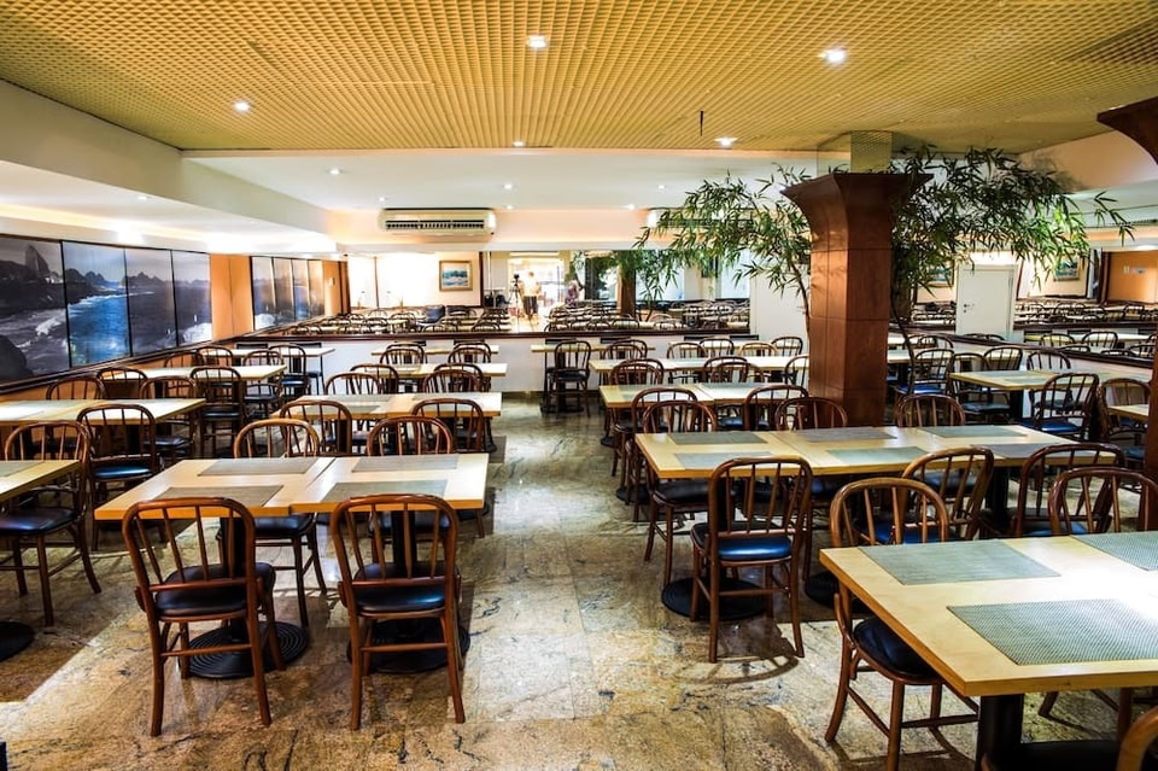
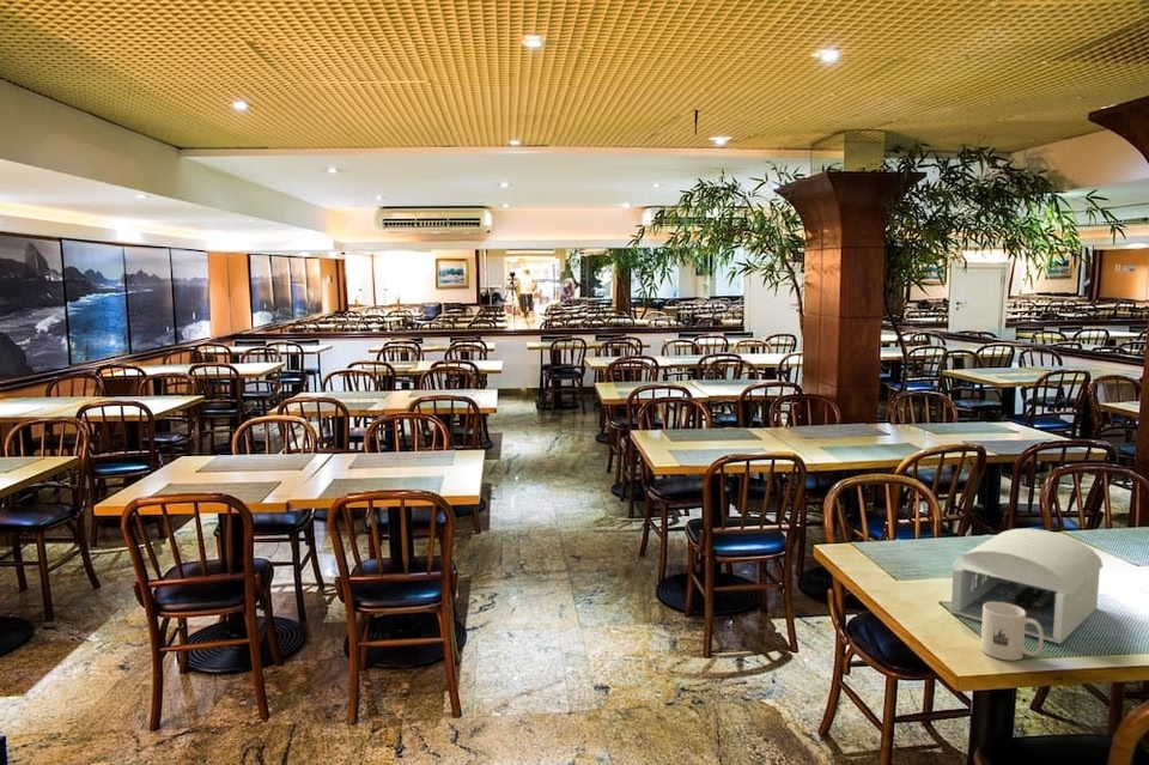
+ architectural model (1026, 576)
+ mug (1011, 632)
